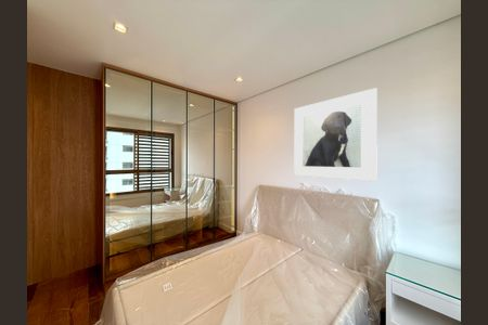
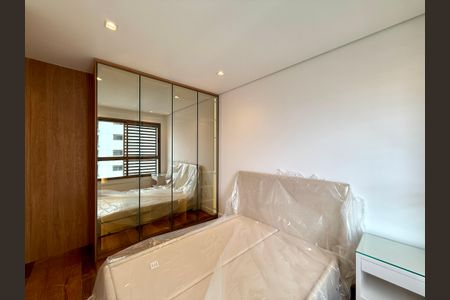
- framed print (329, 139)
